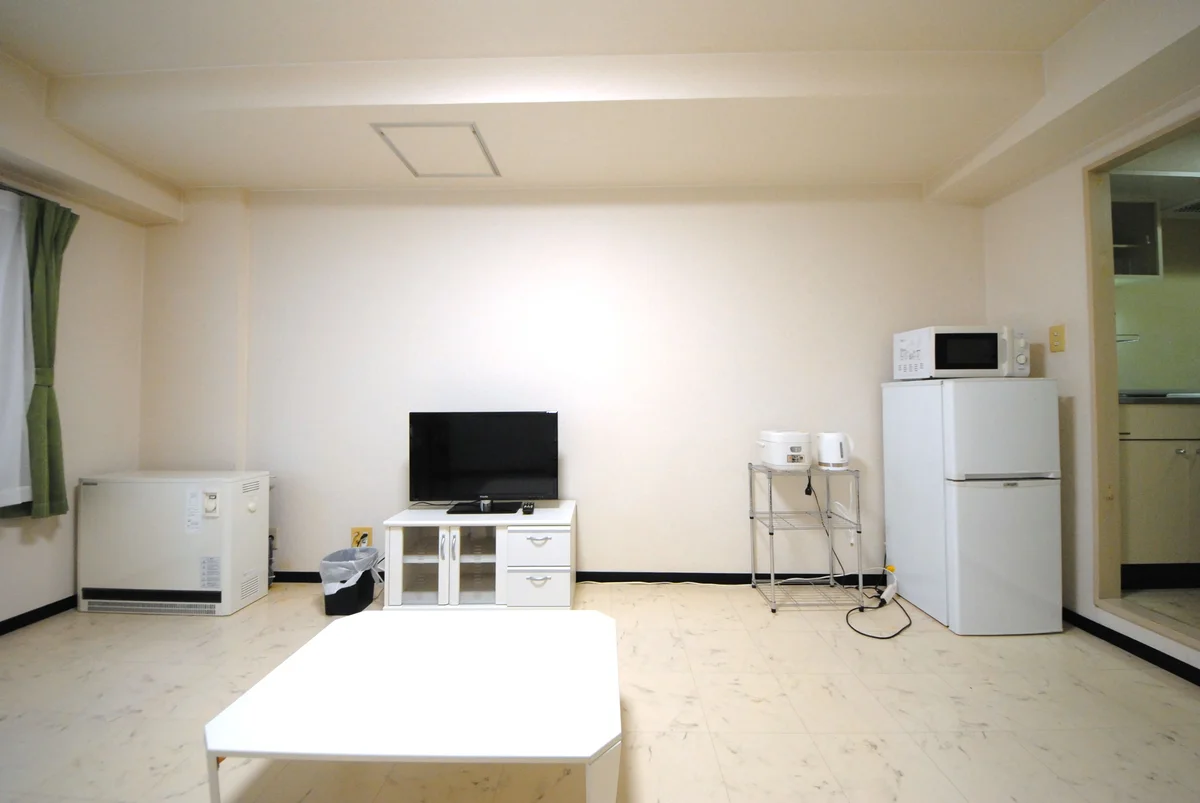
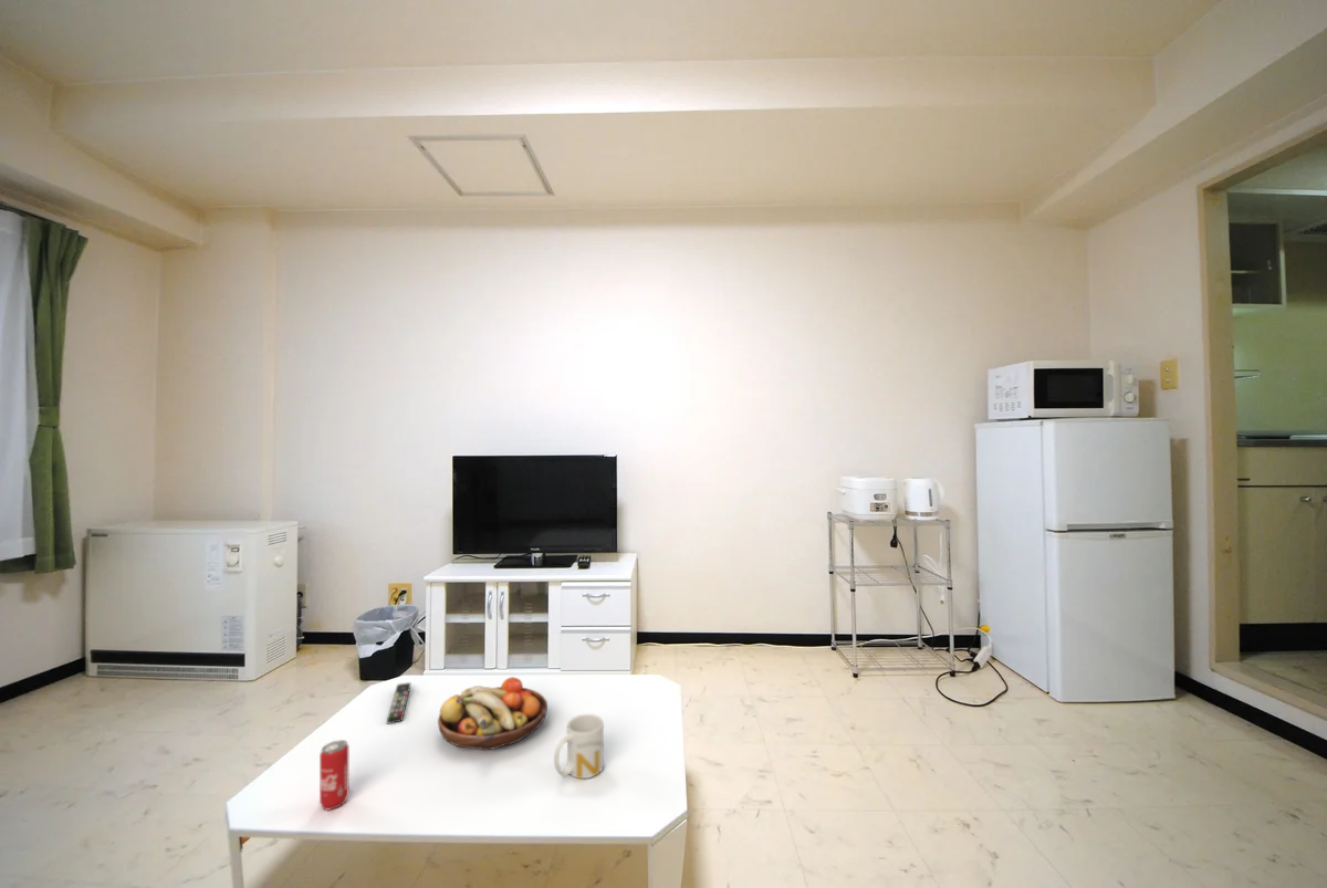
+ mug (582, 749)
+ remote control (399, 701)
+ fruit bowl (494, 706)
+ beverage can (334, 774)
